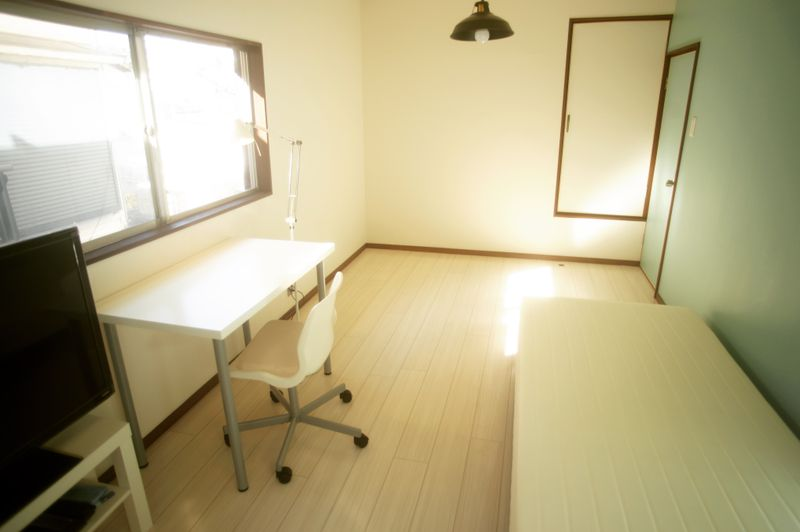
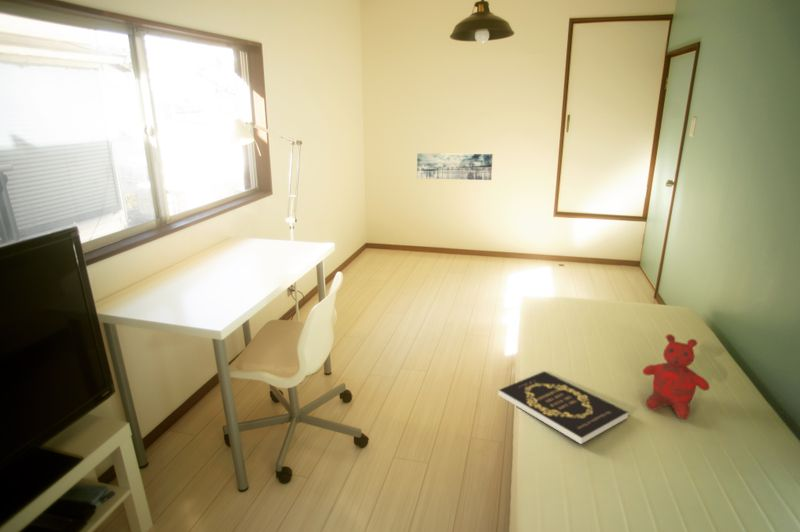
+ wall art (454, 166)
+ book (560, 403)
+ teddy bear (674, 373)
